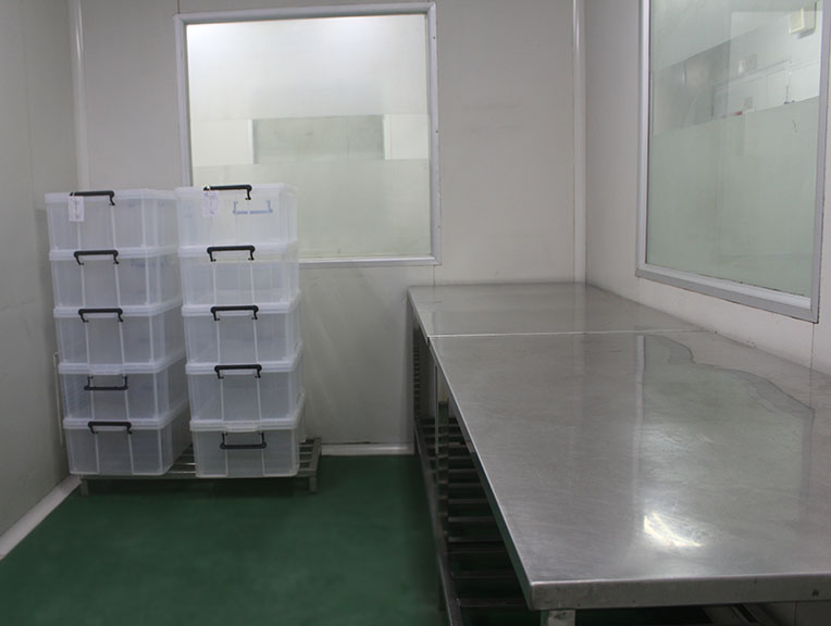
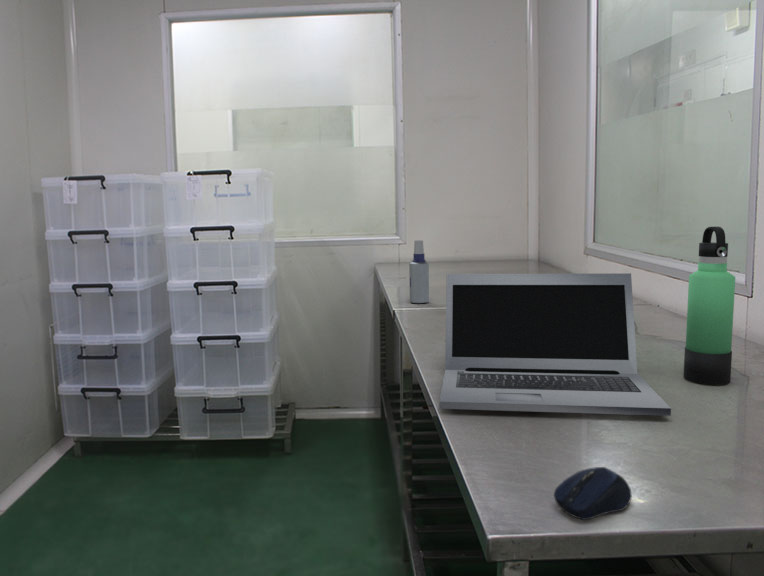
+ laptop (543, 336)
+ spray bottle (419, 271)
+ thermos bottle (710, 303)
+ computer mouse (593, 485)
